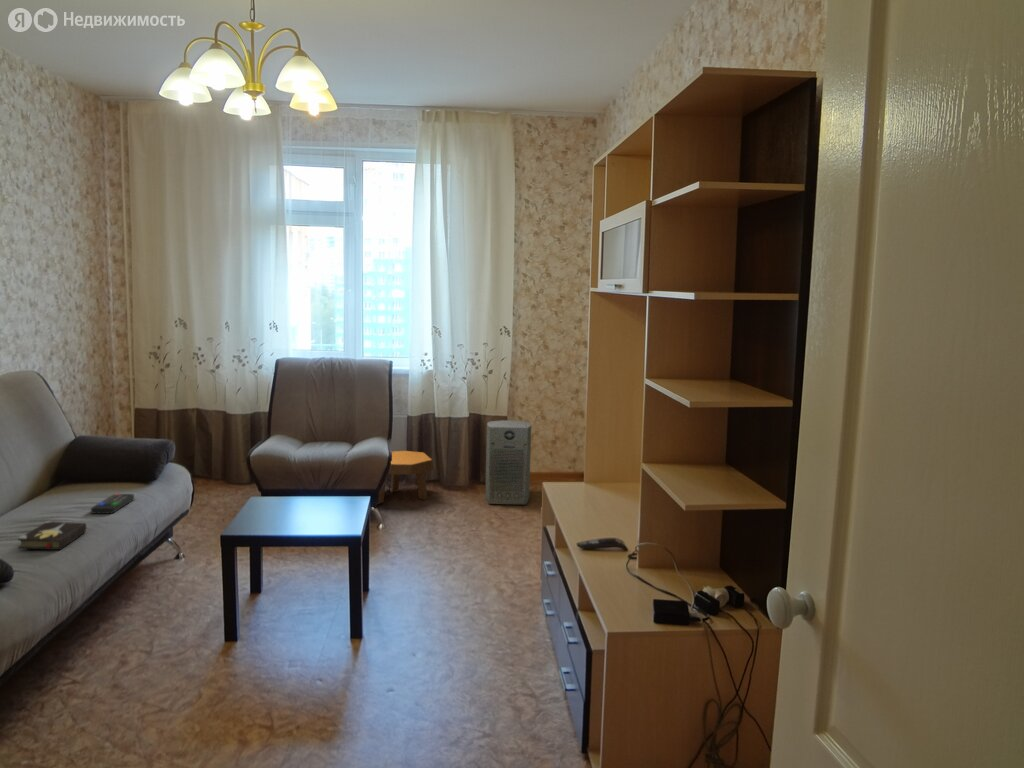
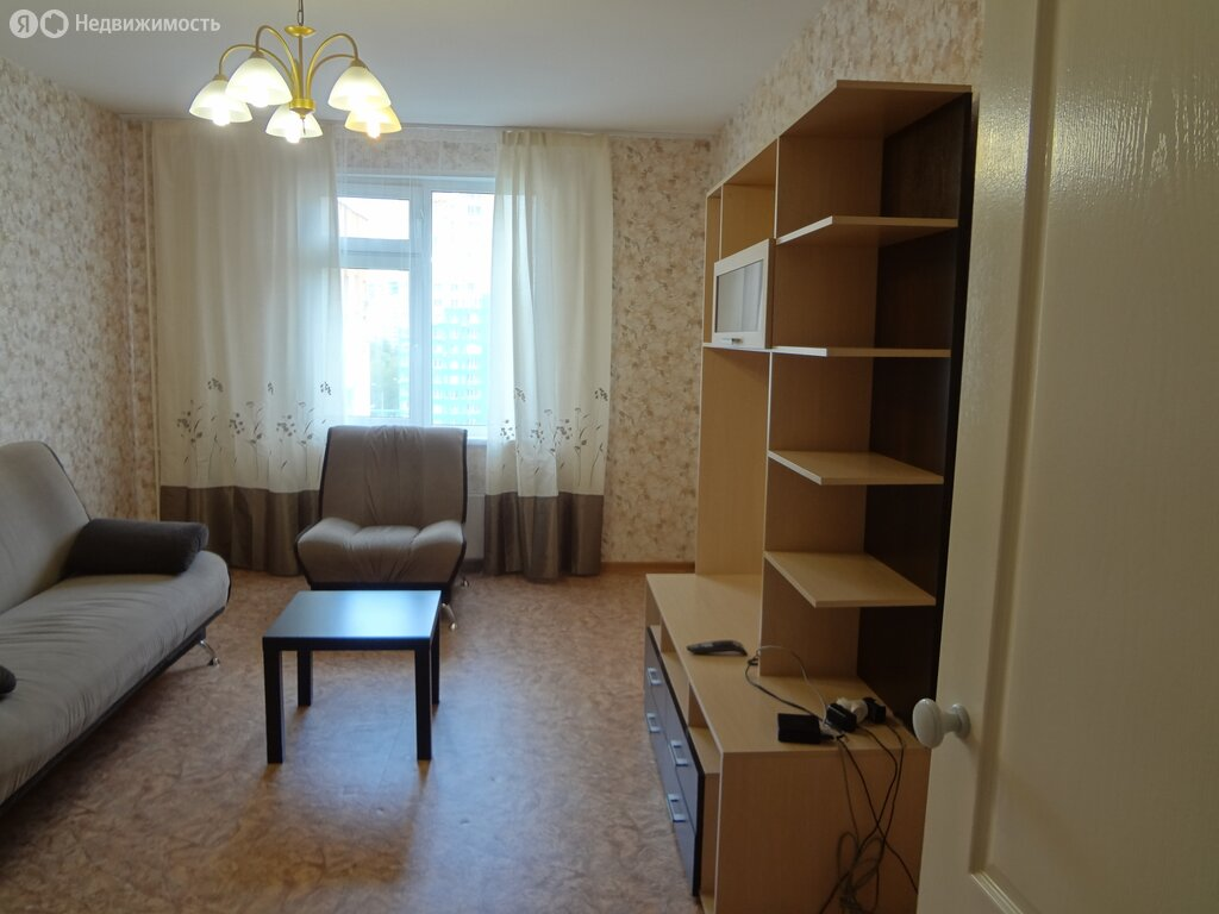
- hardback book (53, 534)
- fan (508, 460)
- remote control (113, 503)
- footstool (399, 475)
